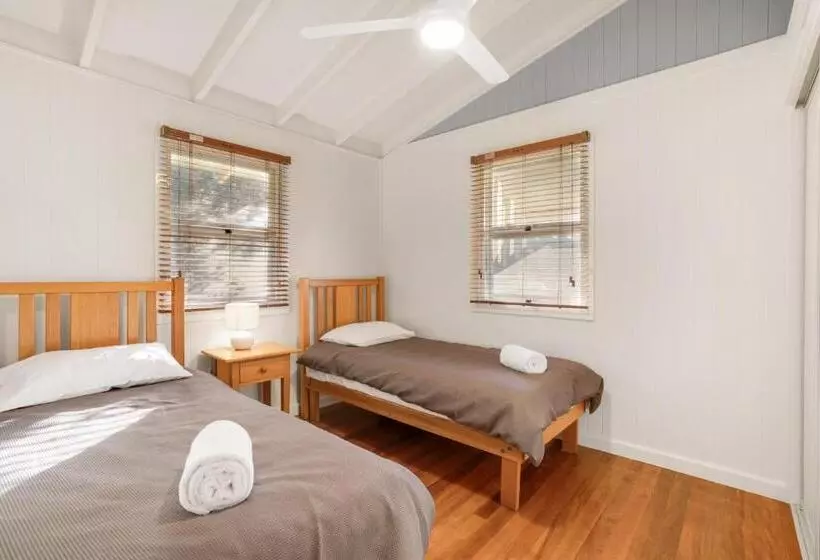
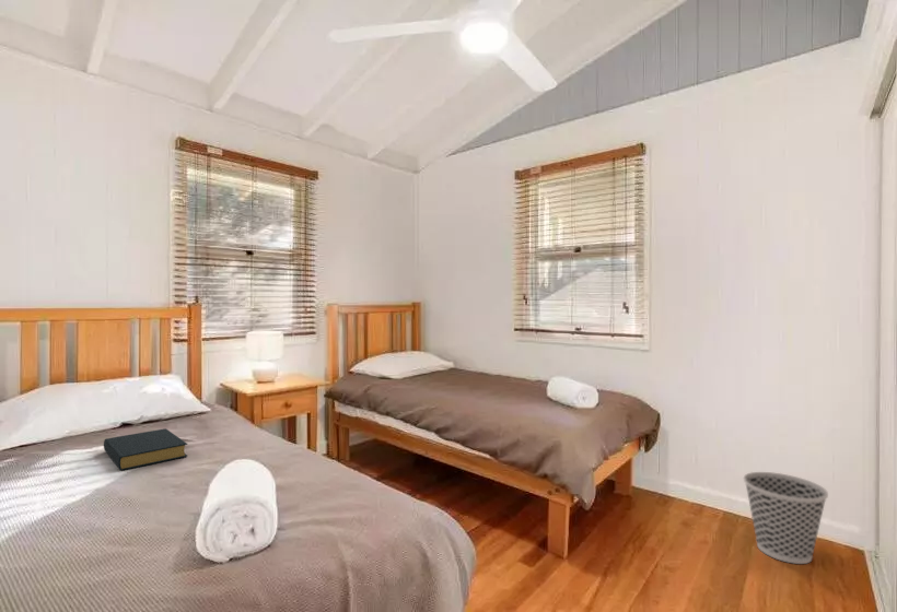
+ hardback book (144, 447)
+ wastebasket (783, 517)
